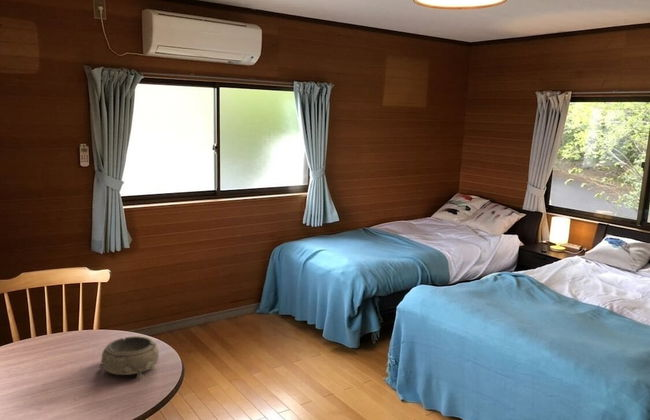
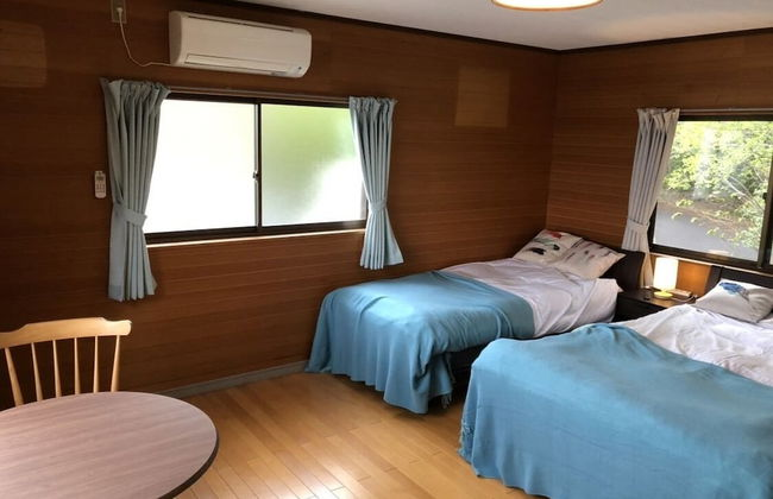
- decorative bowl (132, 354)
